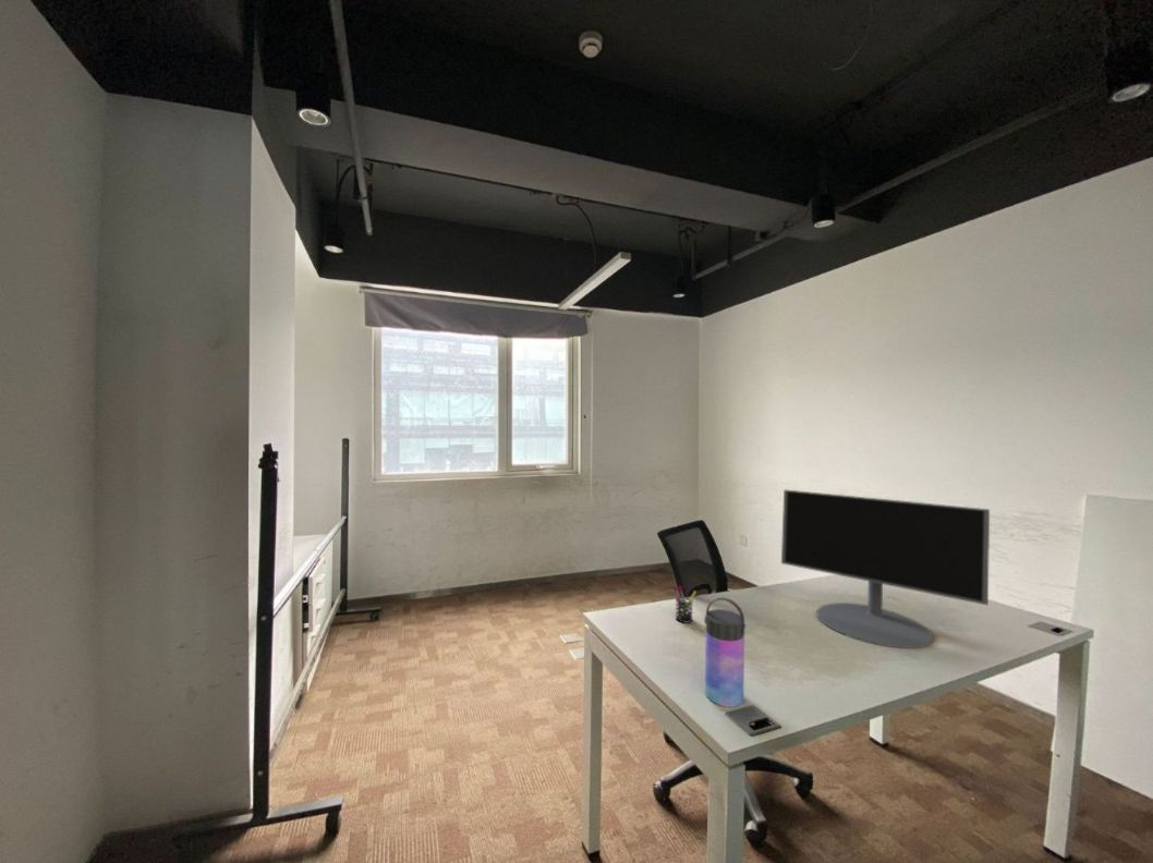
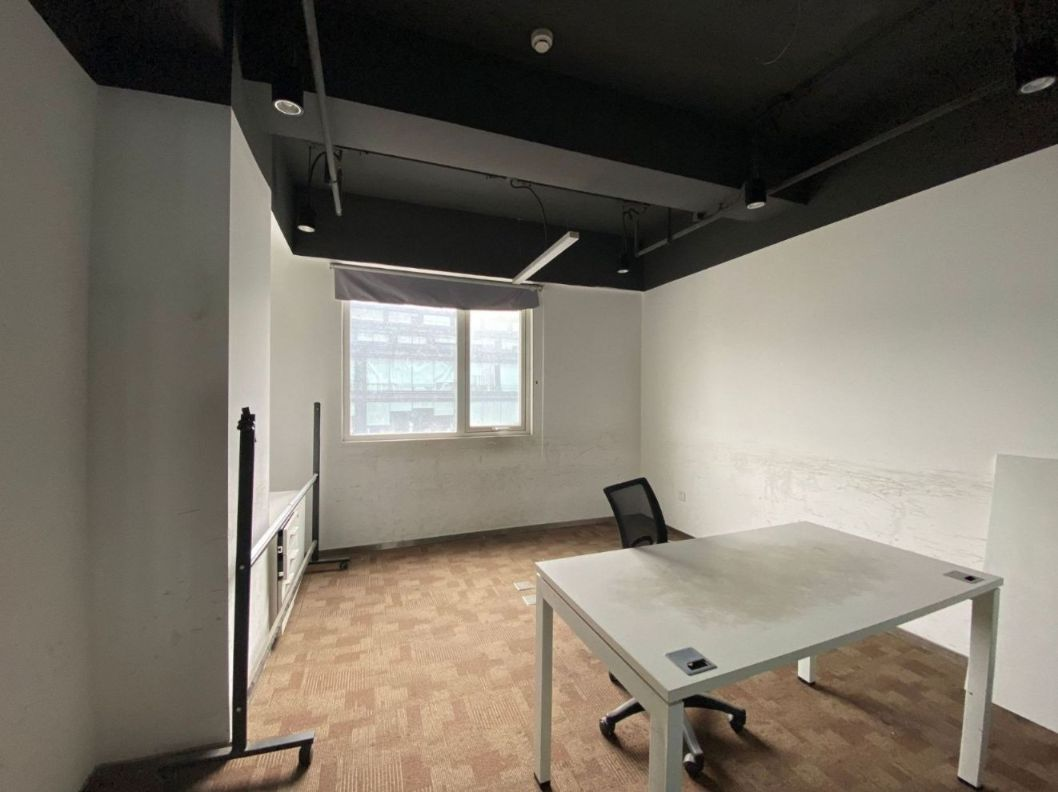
- computer monitor (872, 561)
- water bottle (725, 646)
- pen holder (682, 603)
